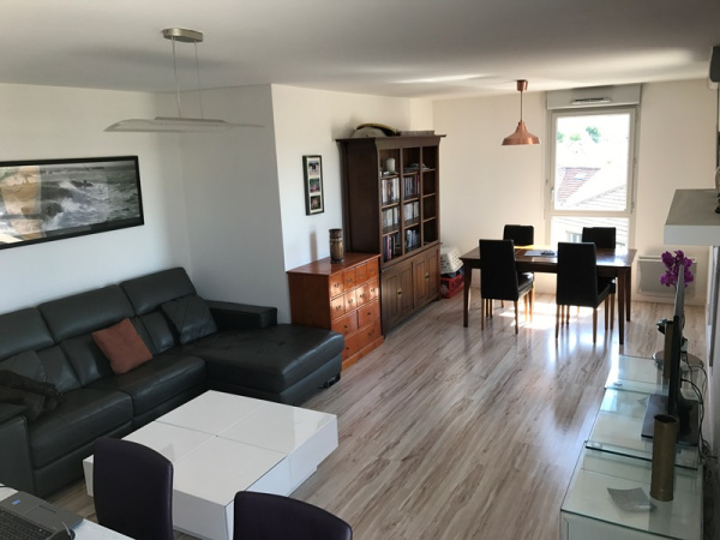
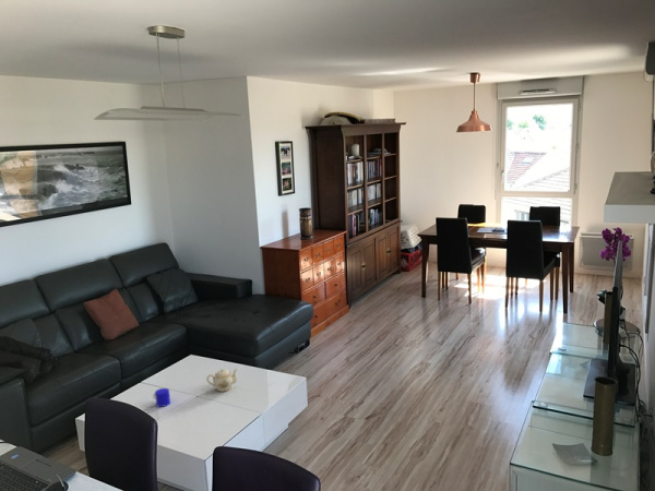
+ cup (160, 397)
+ teapot (222, 379)
